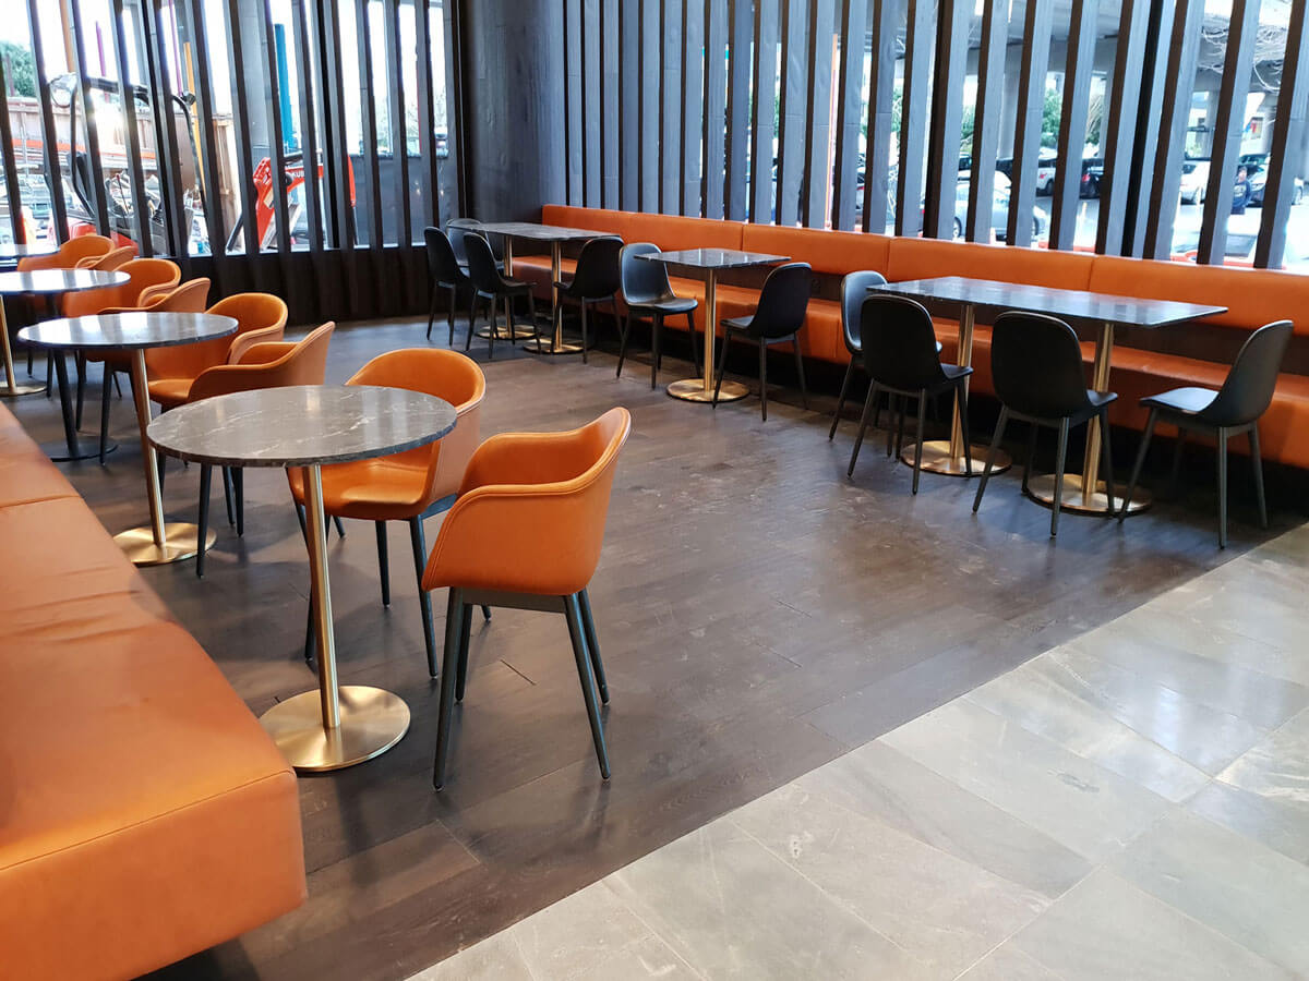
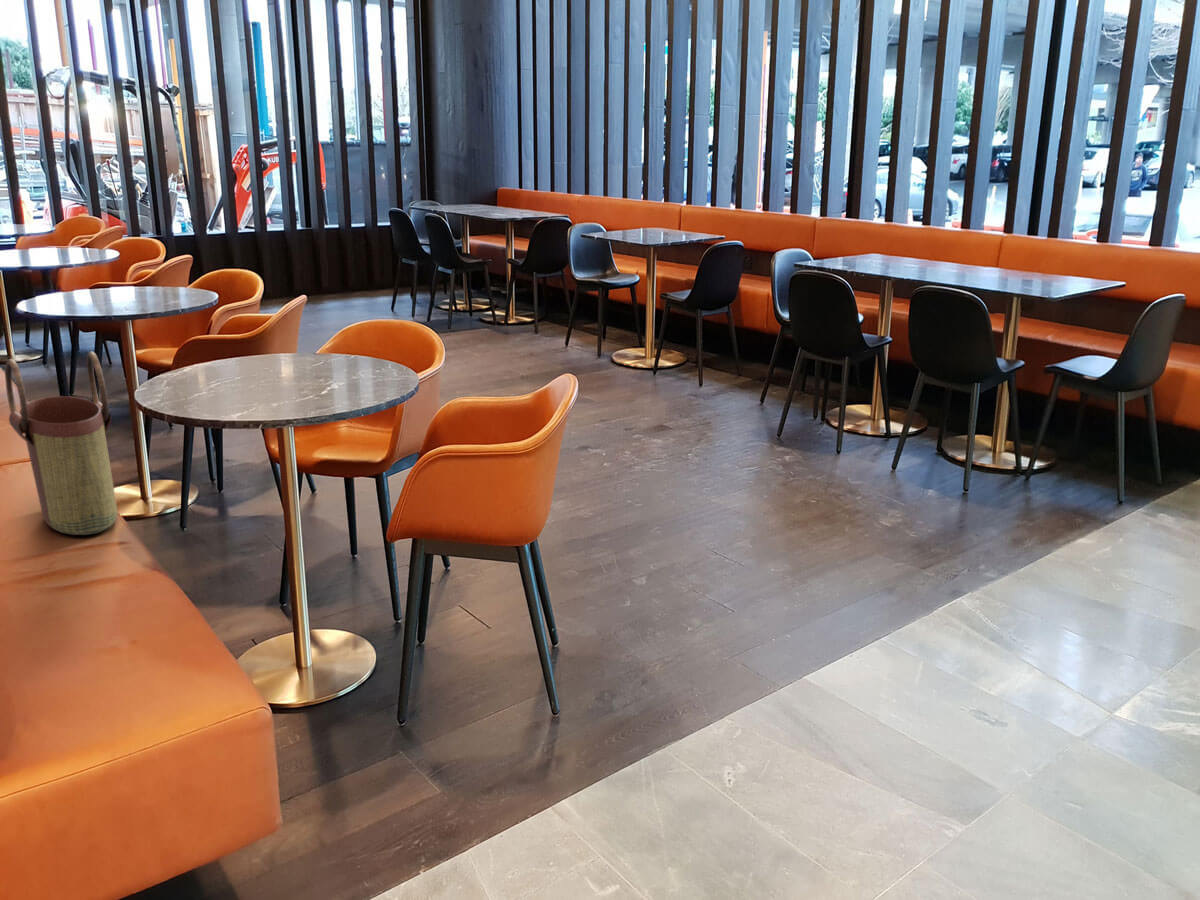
+ shopping bag (64, 440)
